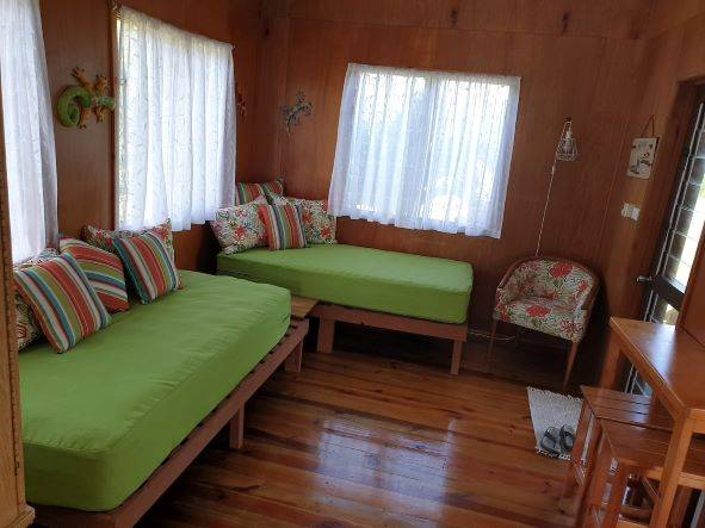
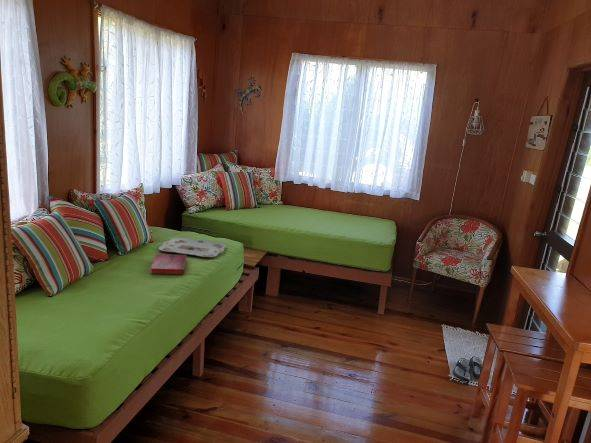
+ serving tray (193, 247)
+ hardback book (169, 263)
